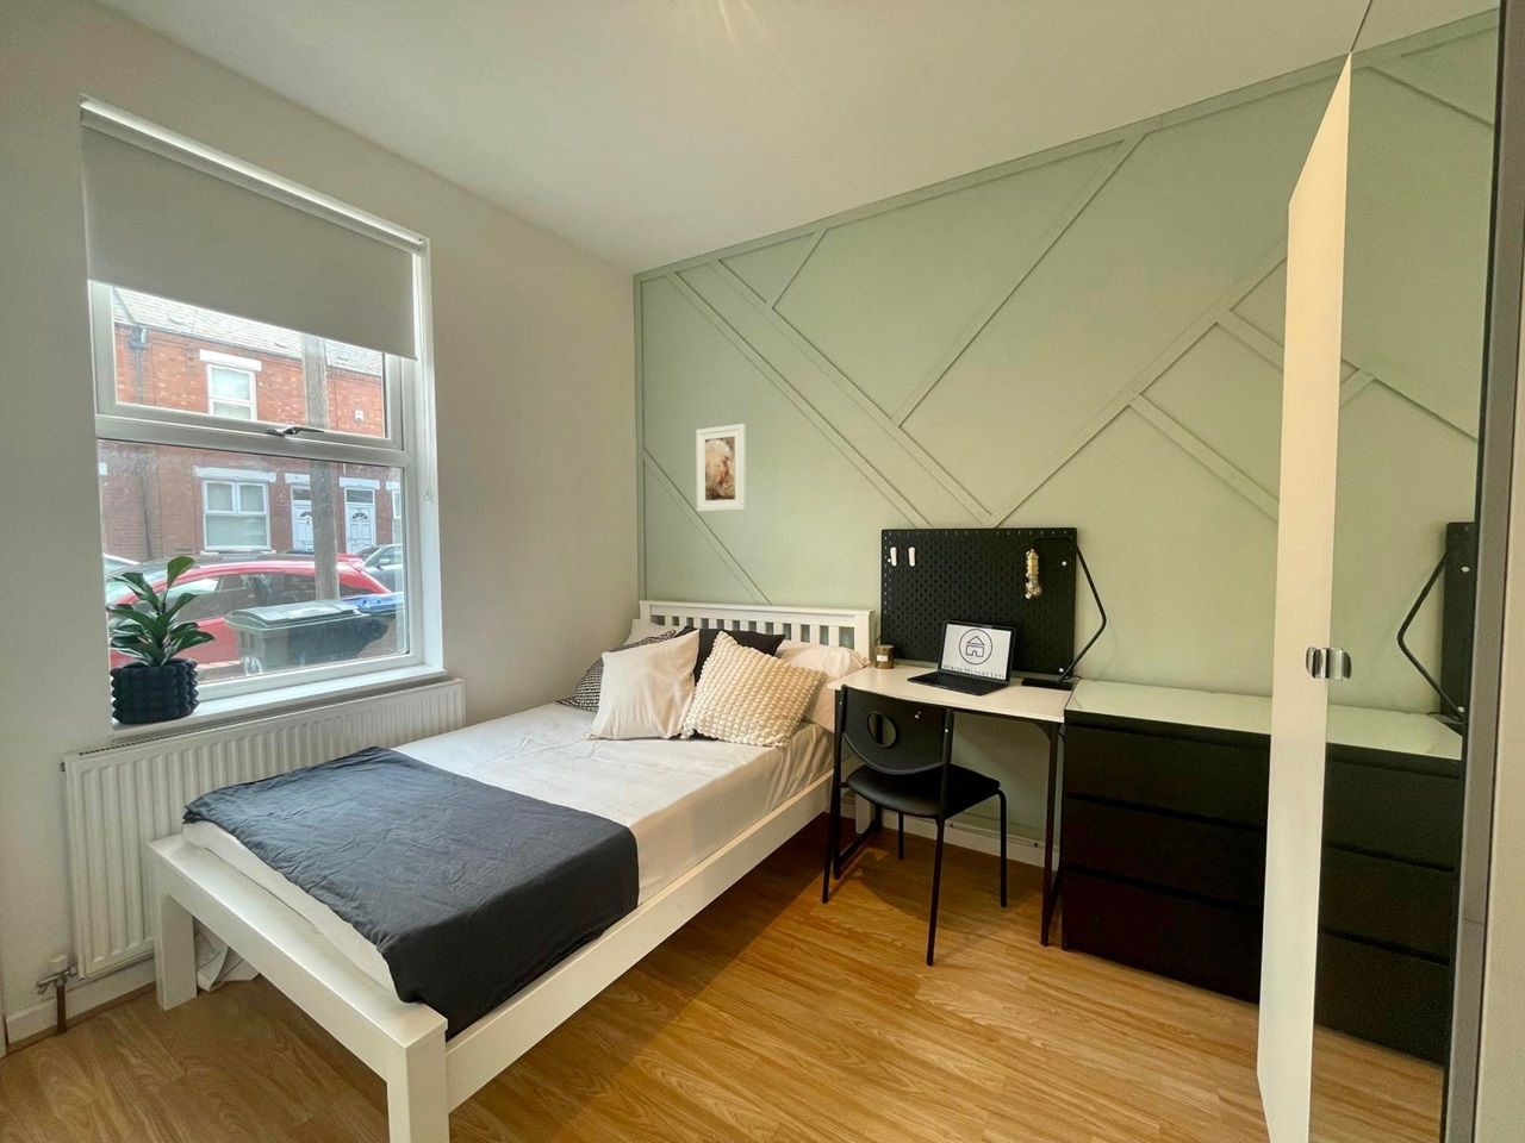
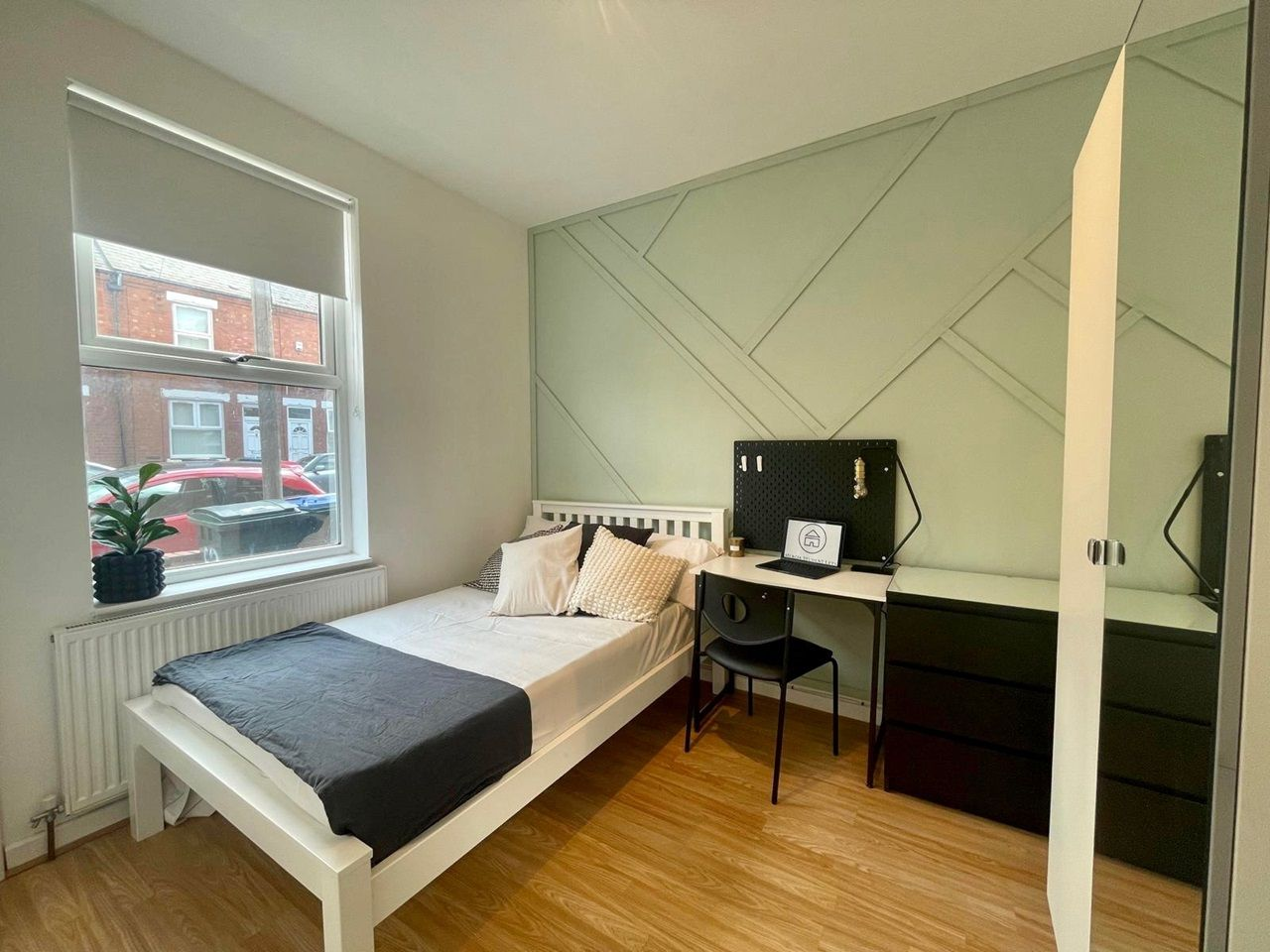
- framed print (719, 469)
